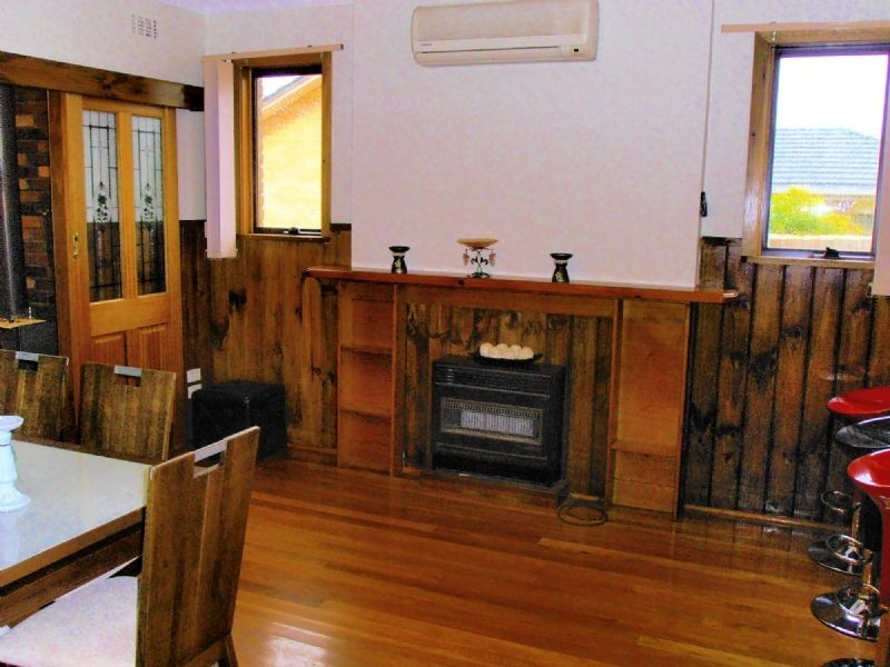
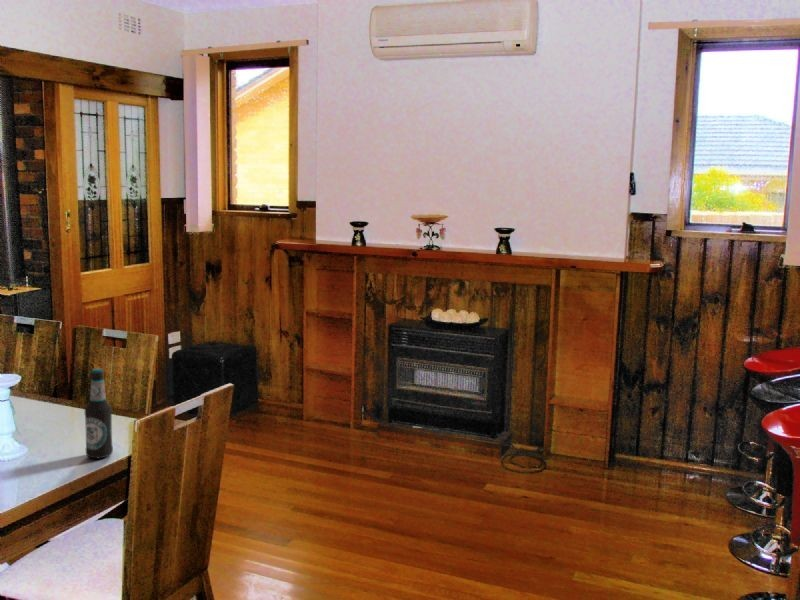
+ bottle (98, 412)
